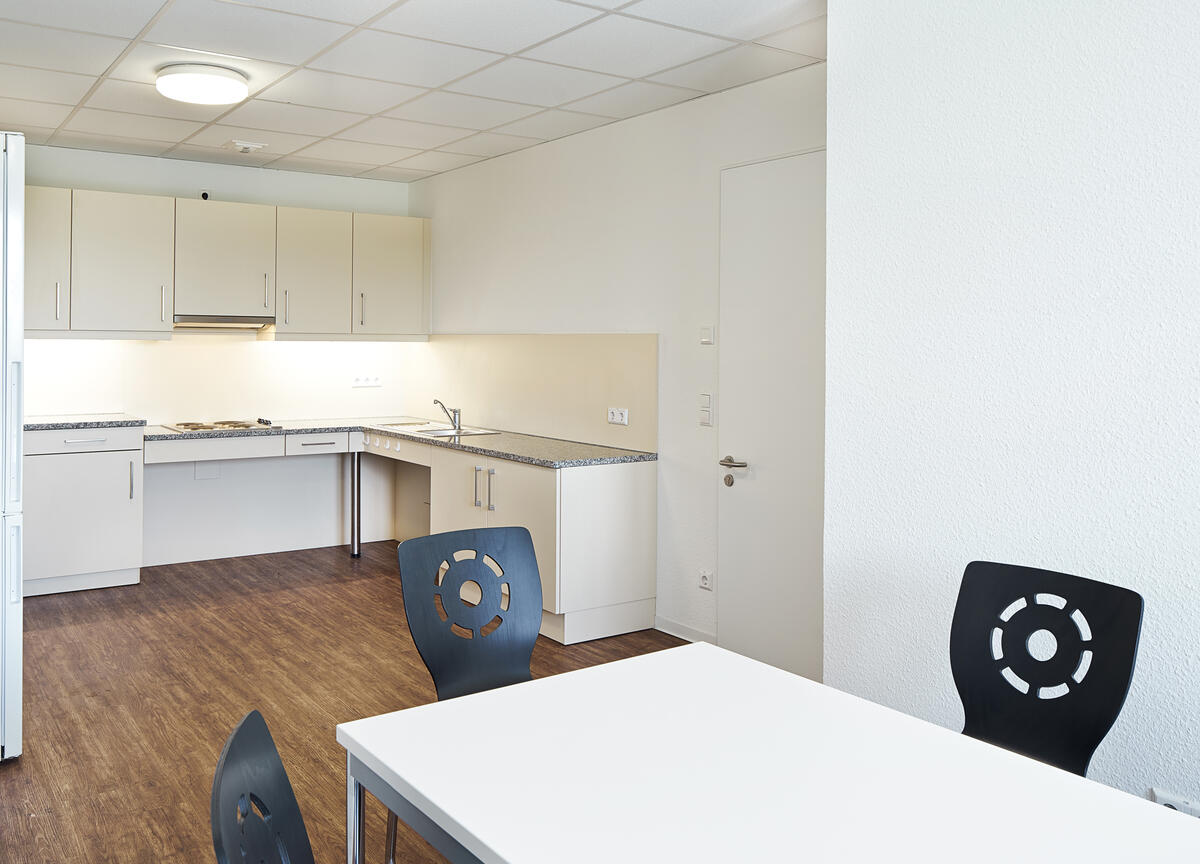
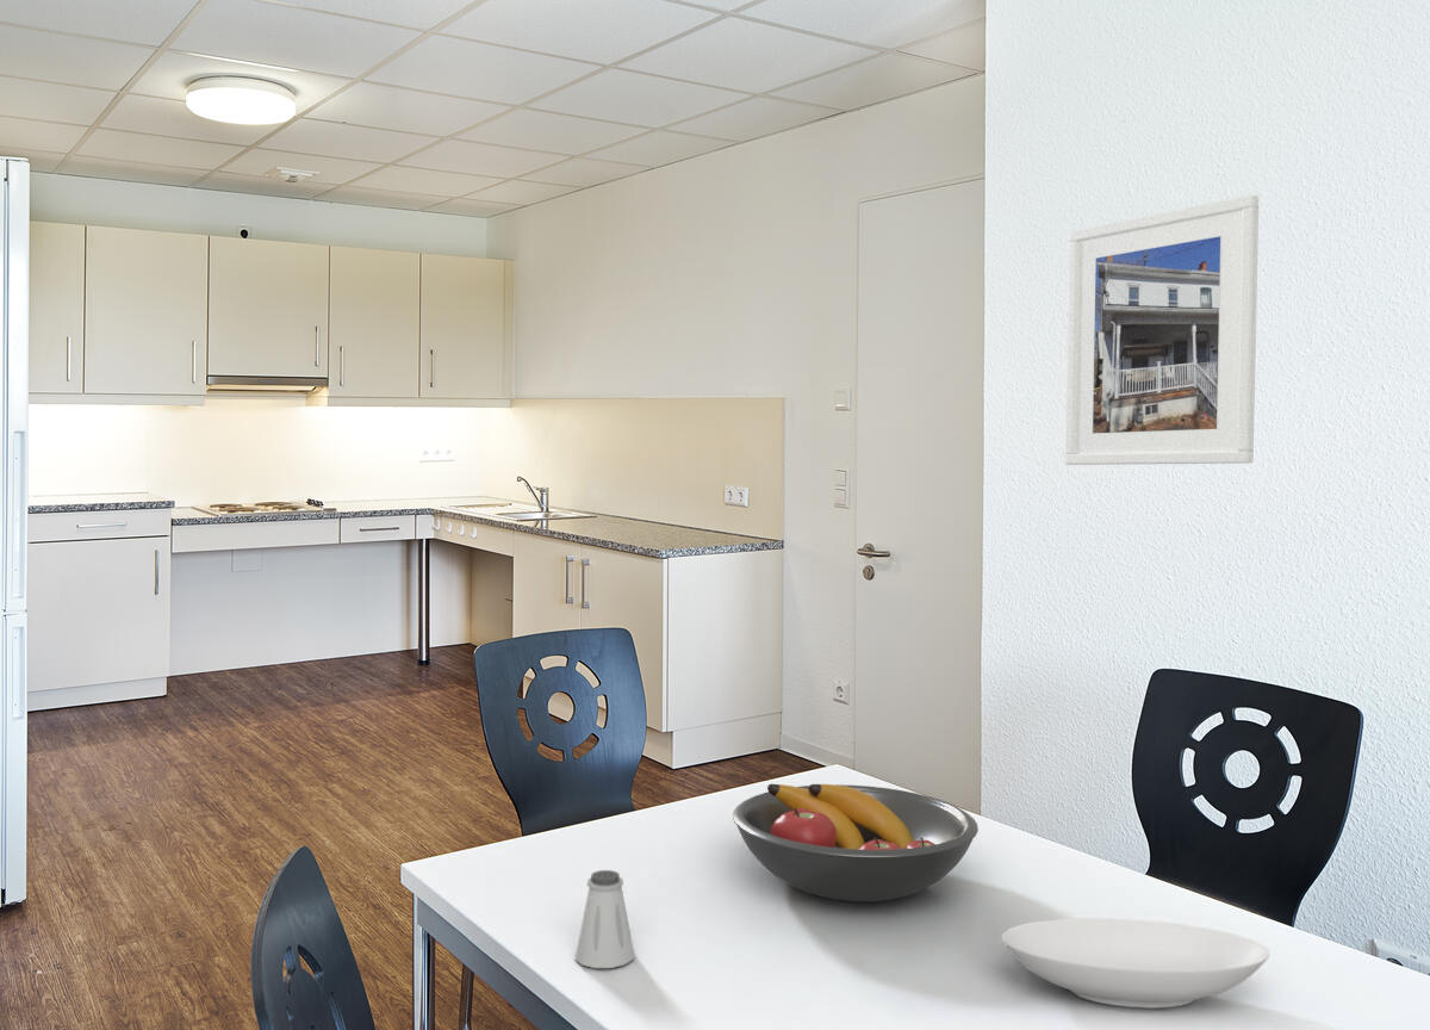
+ fruit bowl (852, 840)
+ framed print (1155, 340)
+ saltshaker (604, 914)
+ bowl (1132, 969)
